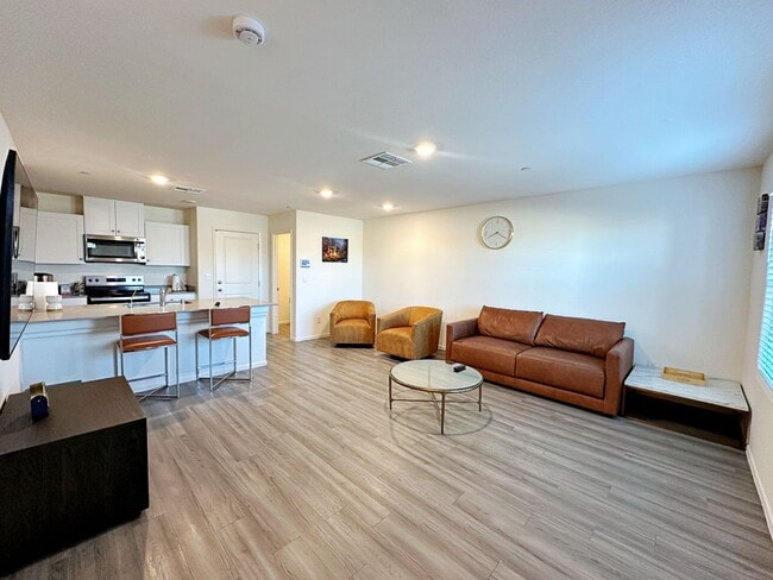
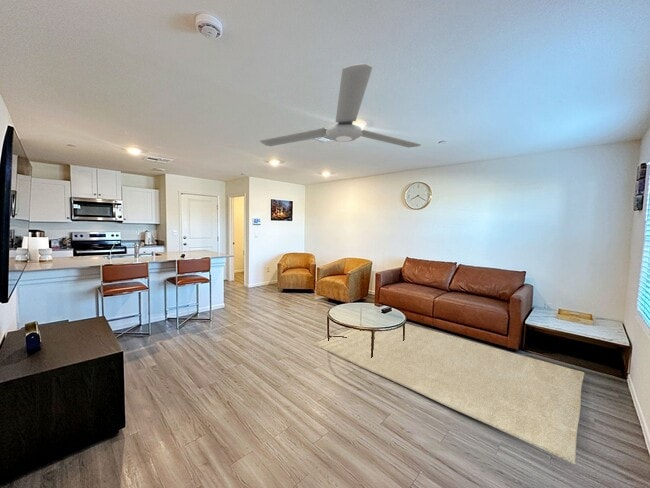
+ ceiling fan (341, 113)
+ rug (435, 357)
